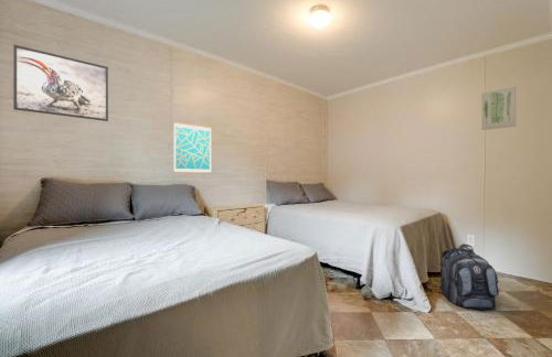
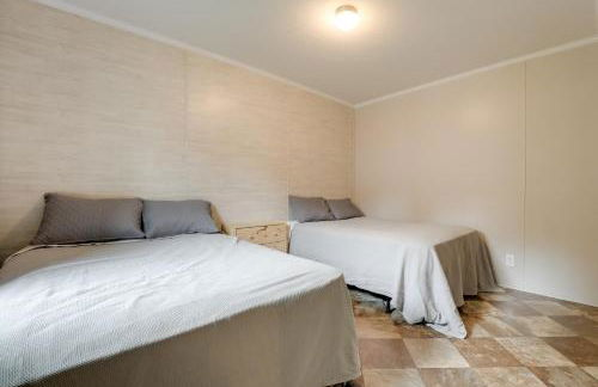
- wall art (193, 149)
- backpack (466, 271)
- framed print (65, 86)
- wall art (498, 109)
